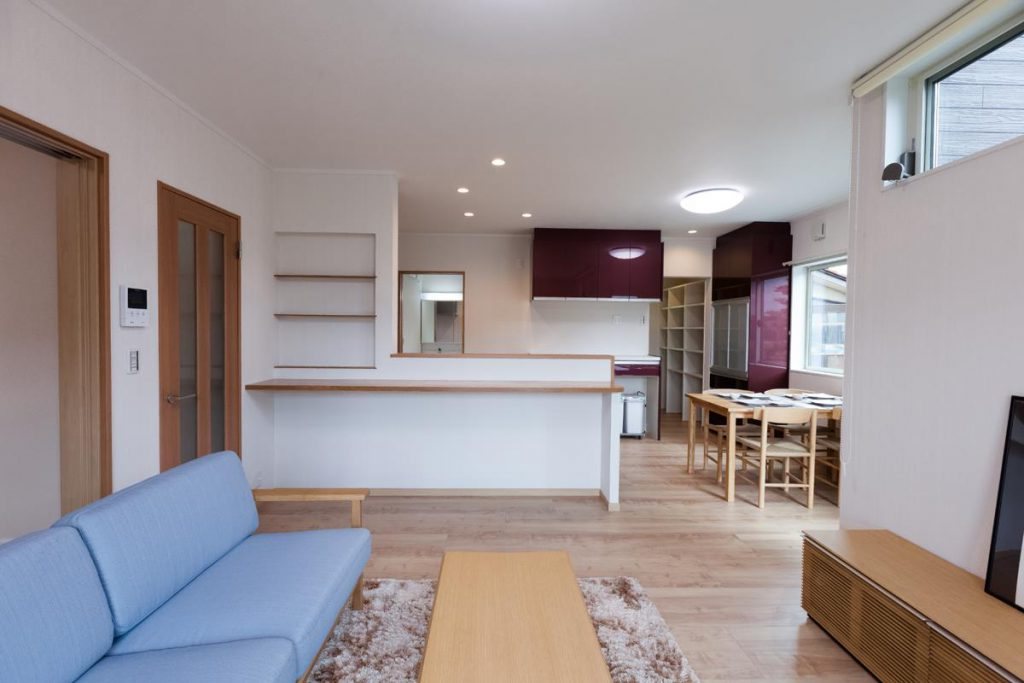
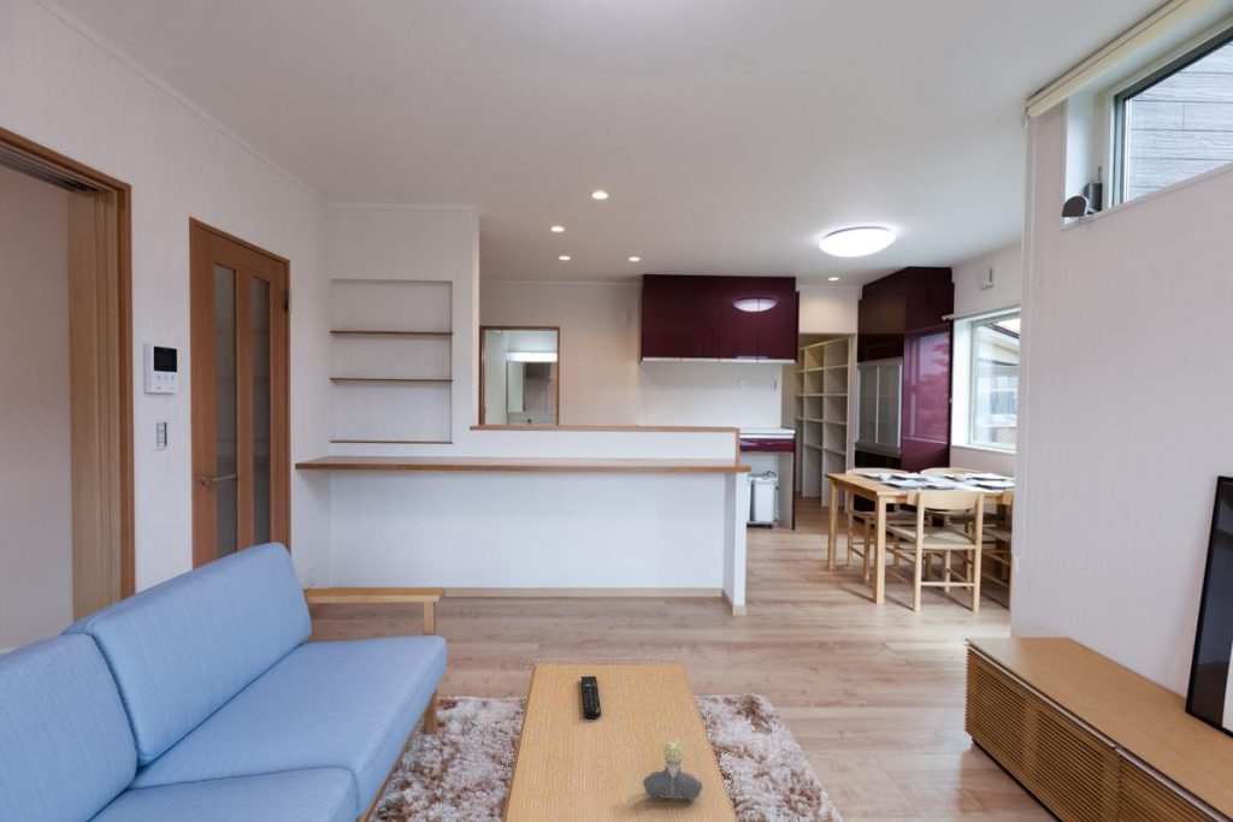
+ remote control (590, 696)
+ bust sculpture (672, 769)
